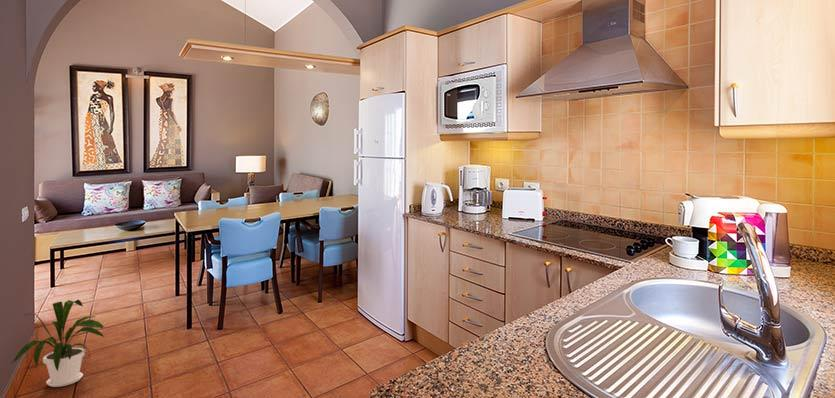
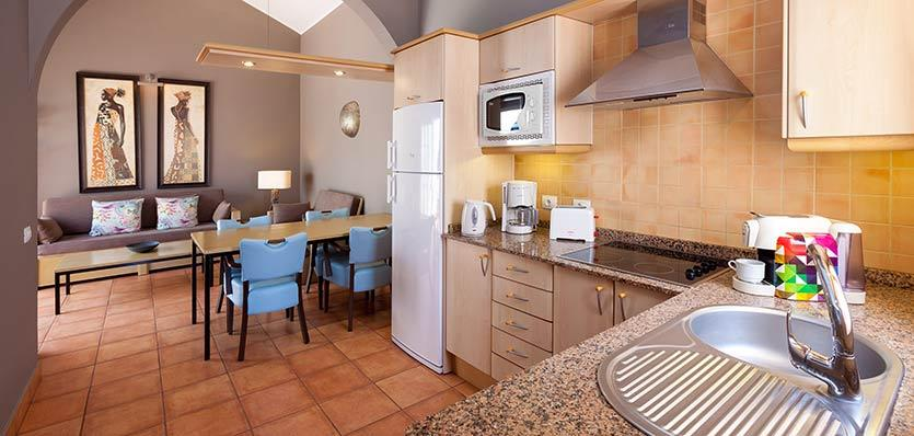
- house plant (65, 339)
